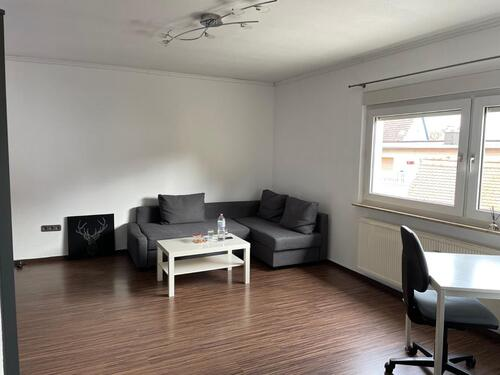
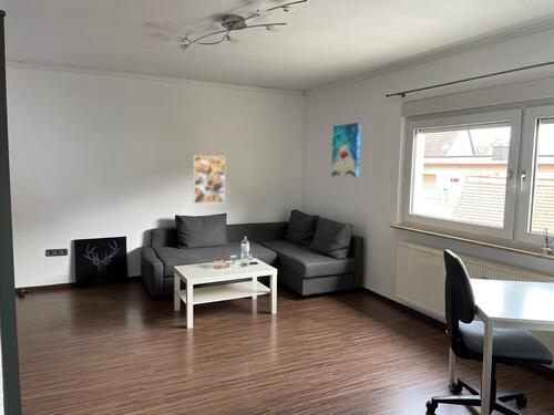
+ wall art (345, 151)
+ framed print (209, 179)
